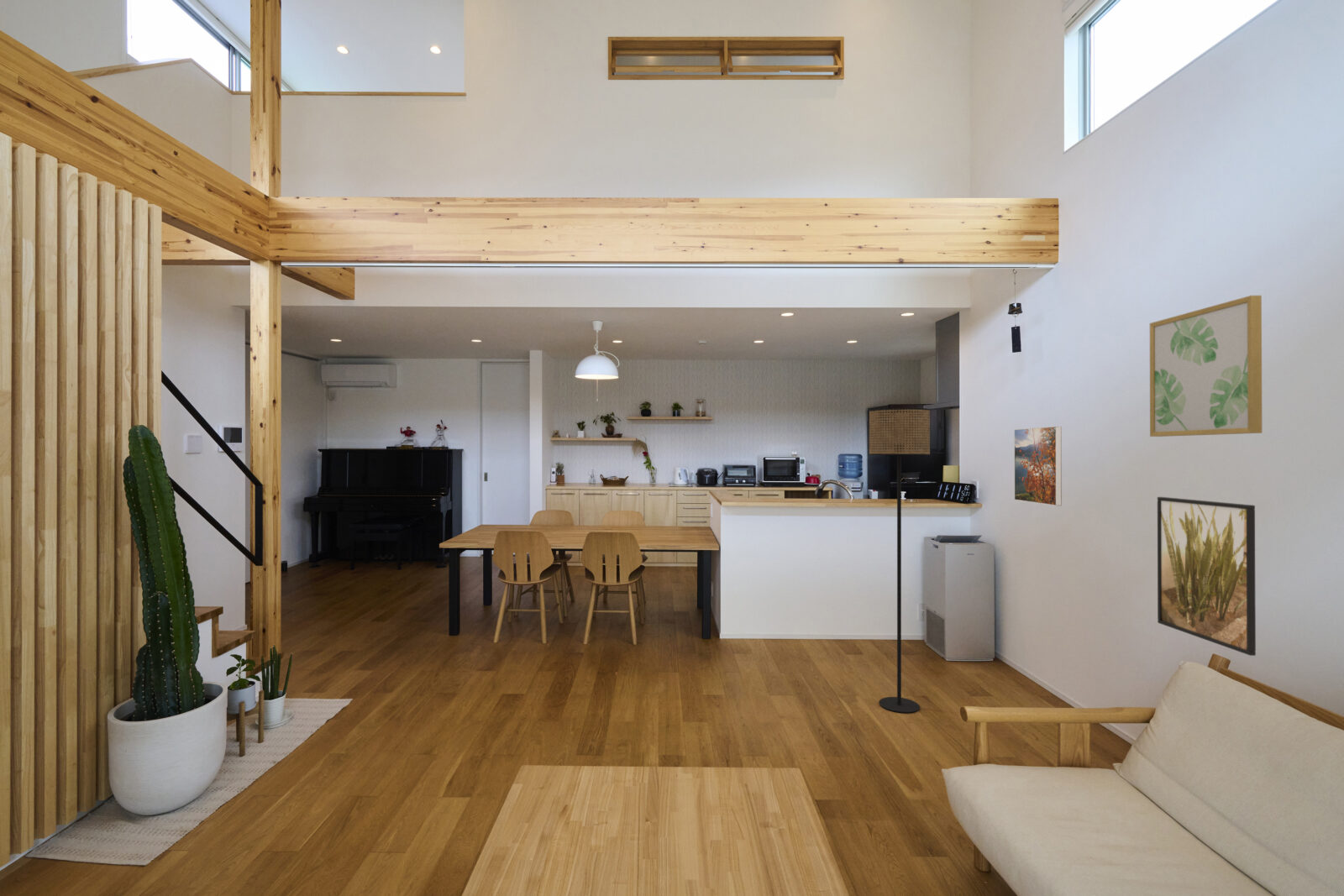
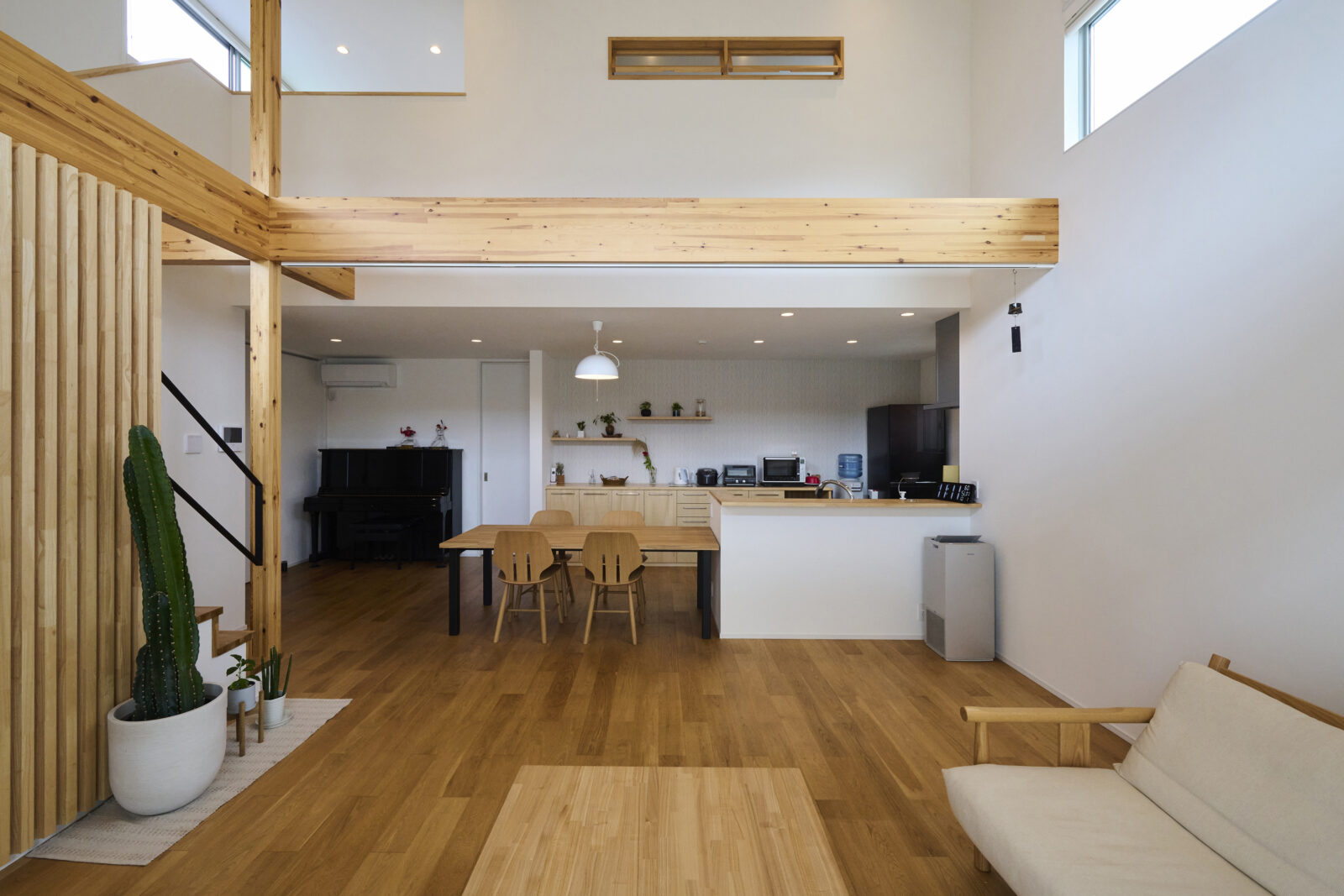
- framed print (1036, 465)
- floor lamp (899, 557)
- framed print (1202, 569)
- wall art (1200, 372)
